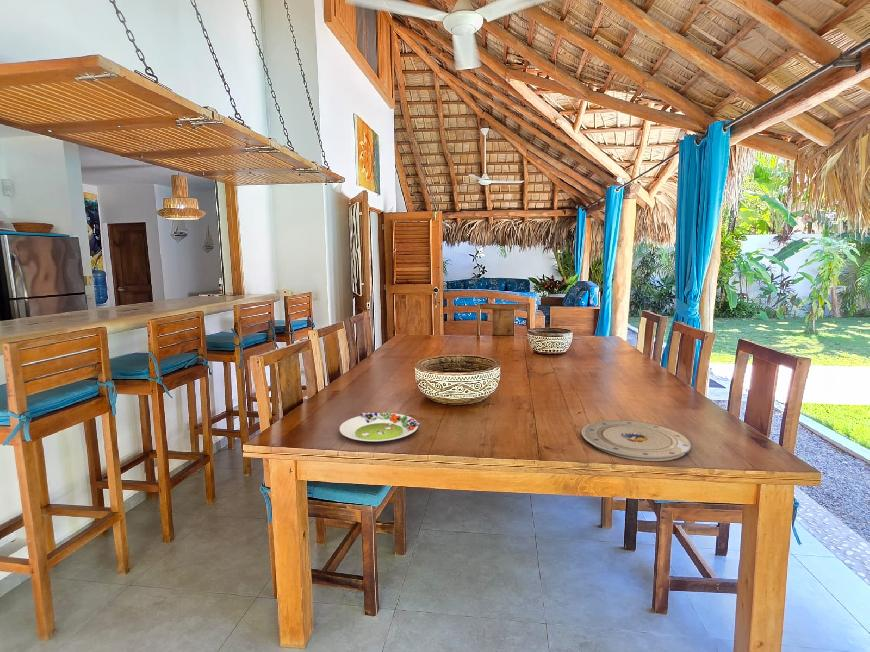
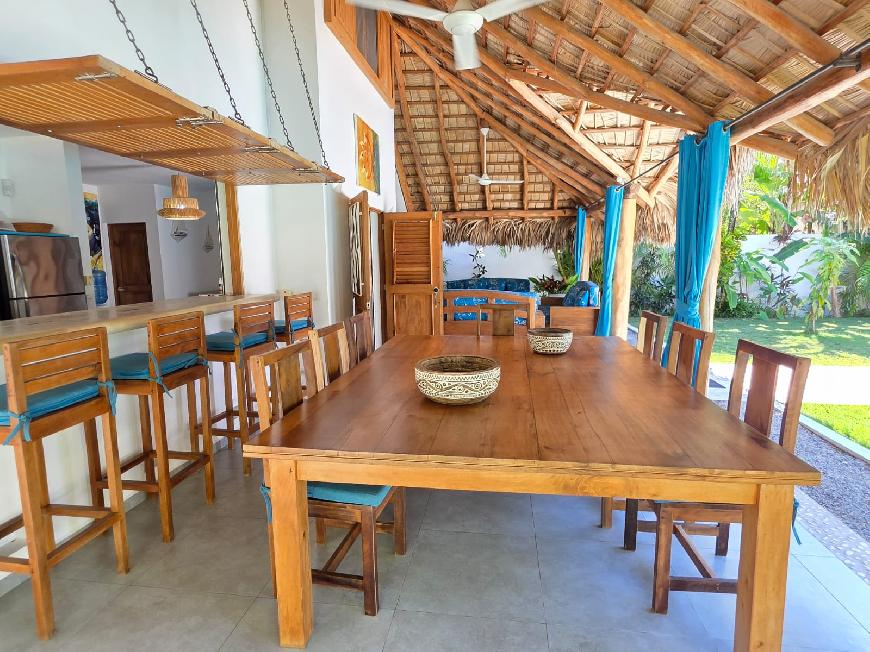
- salad plate (379, 428)
- plate (634, 439)
